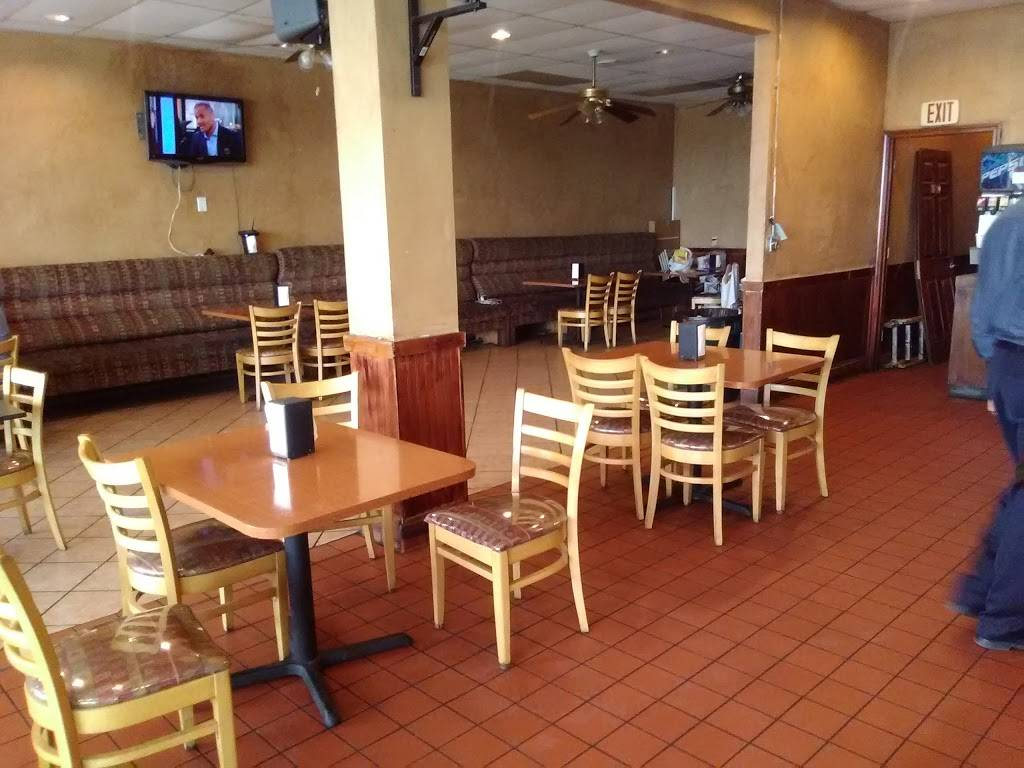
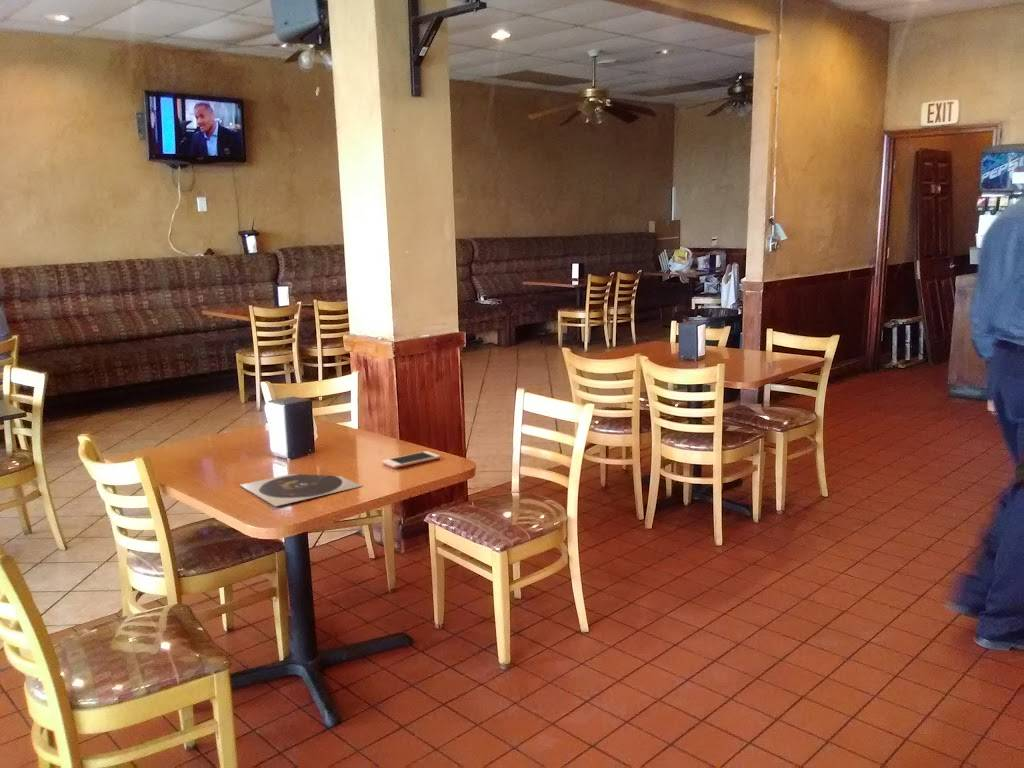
+ cell phone (411, 459)
+ plate (300, 485)
